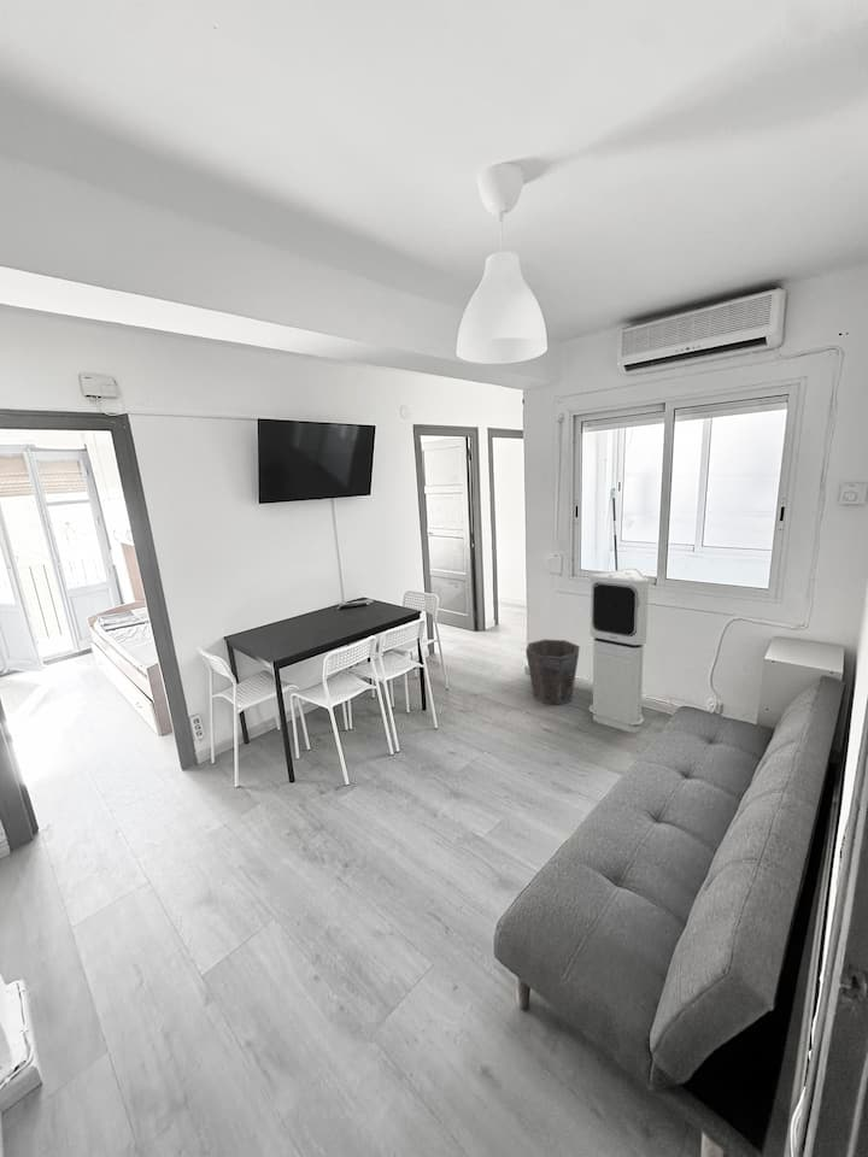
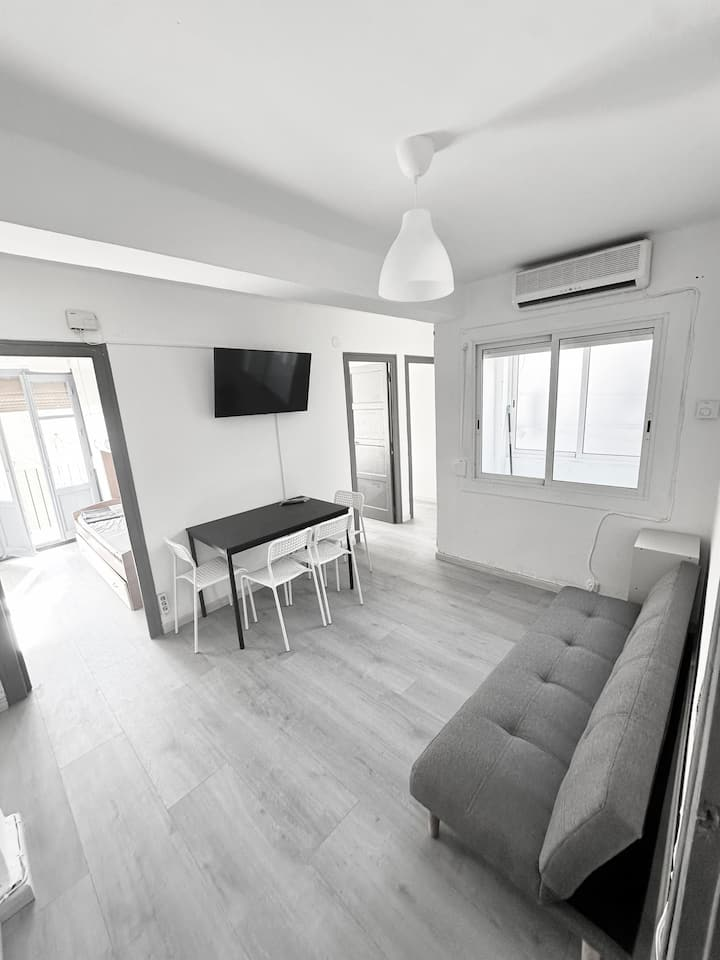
- waste bin (552, 671)
- air purifier (623, 647)
